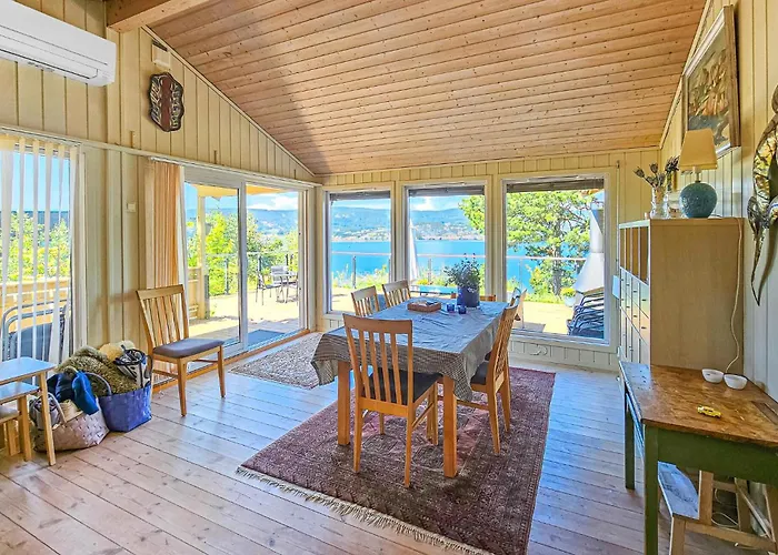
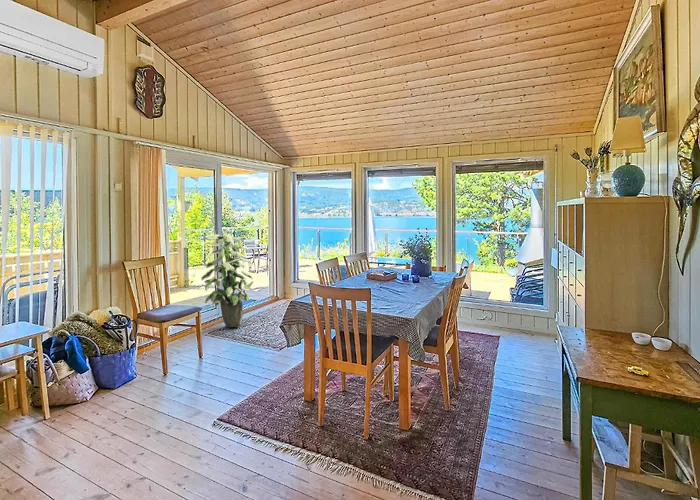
+ indoor plant (227, 278)
